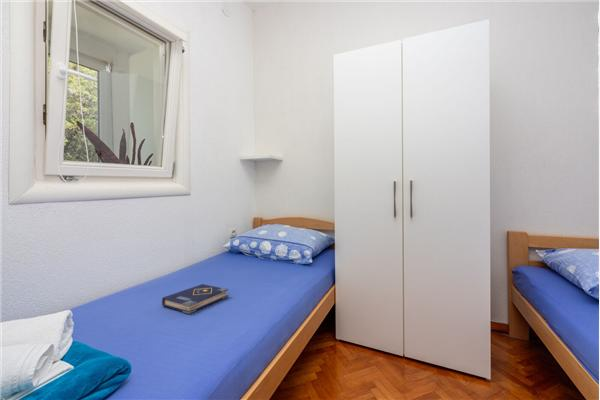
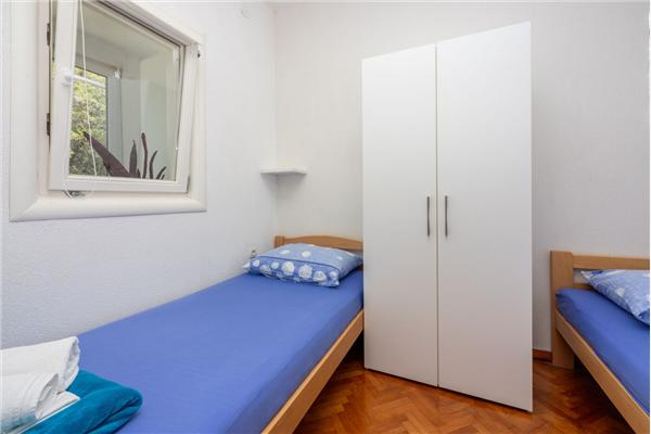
- book (196, 297)
